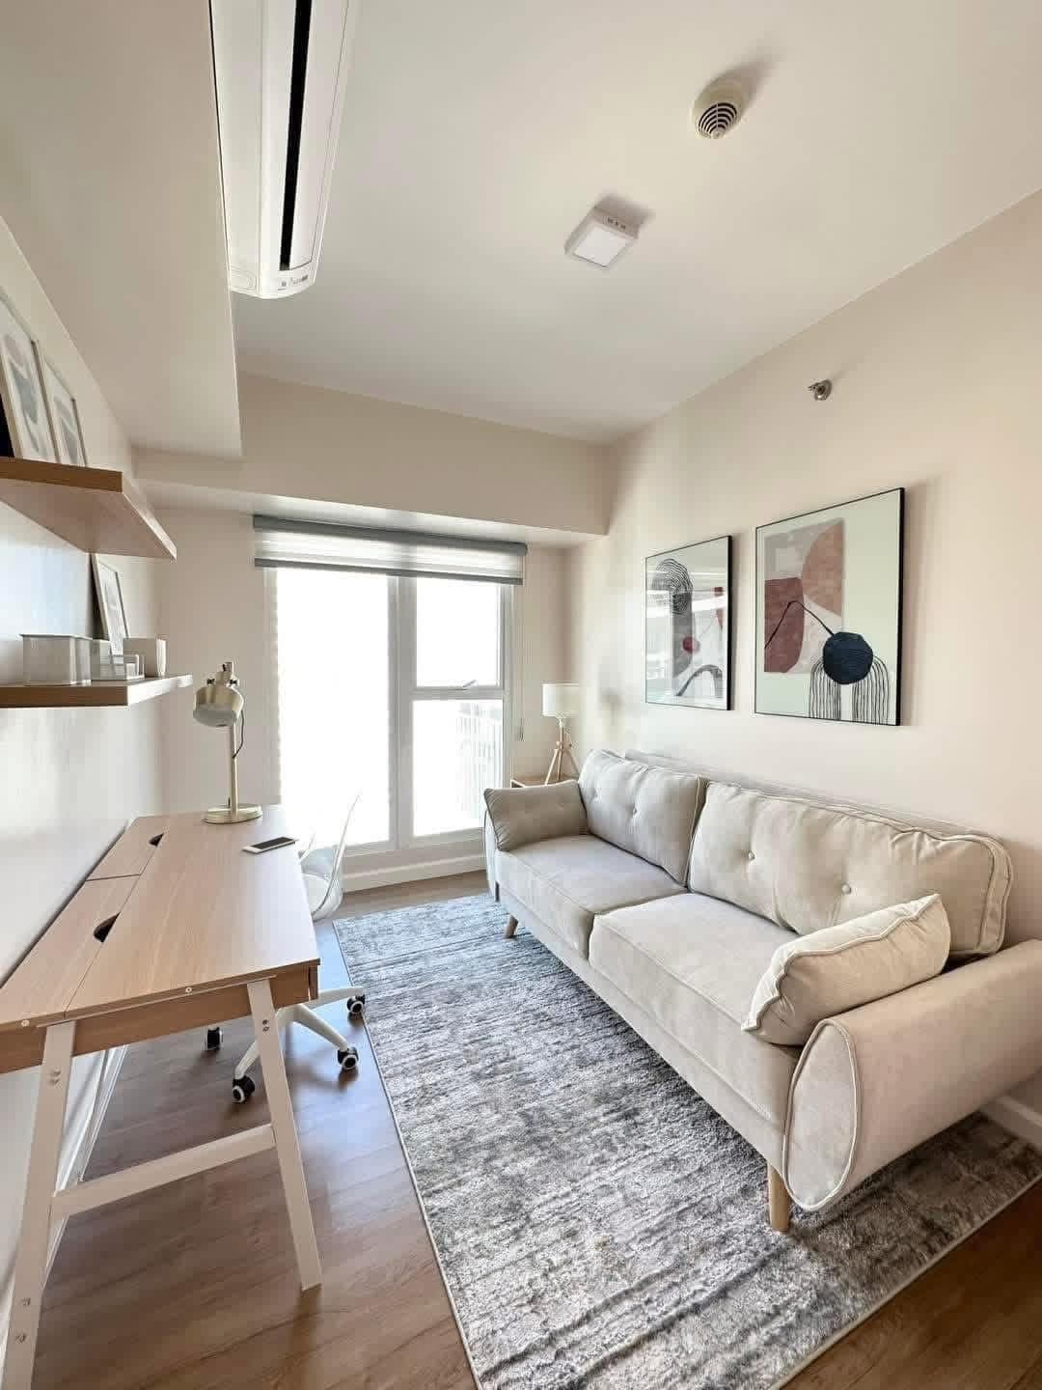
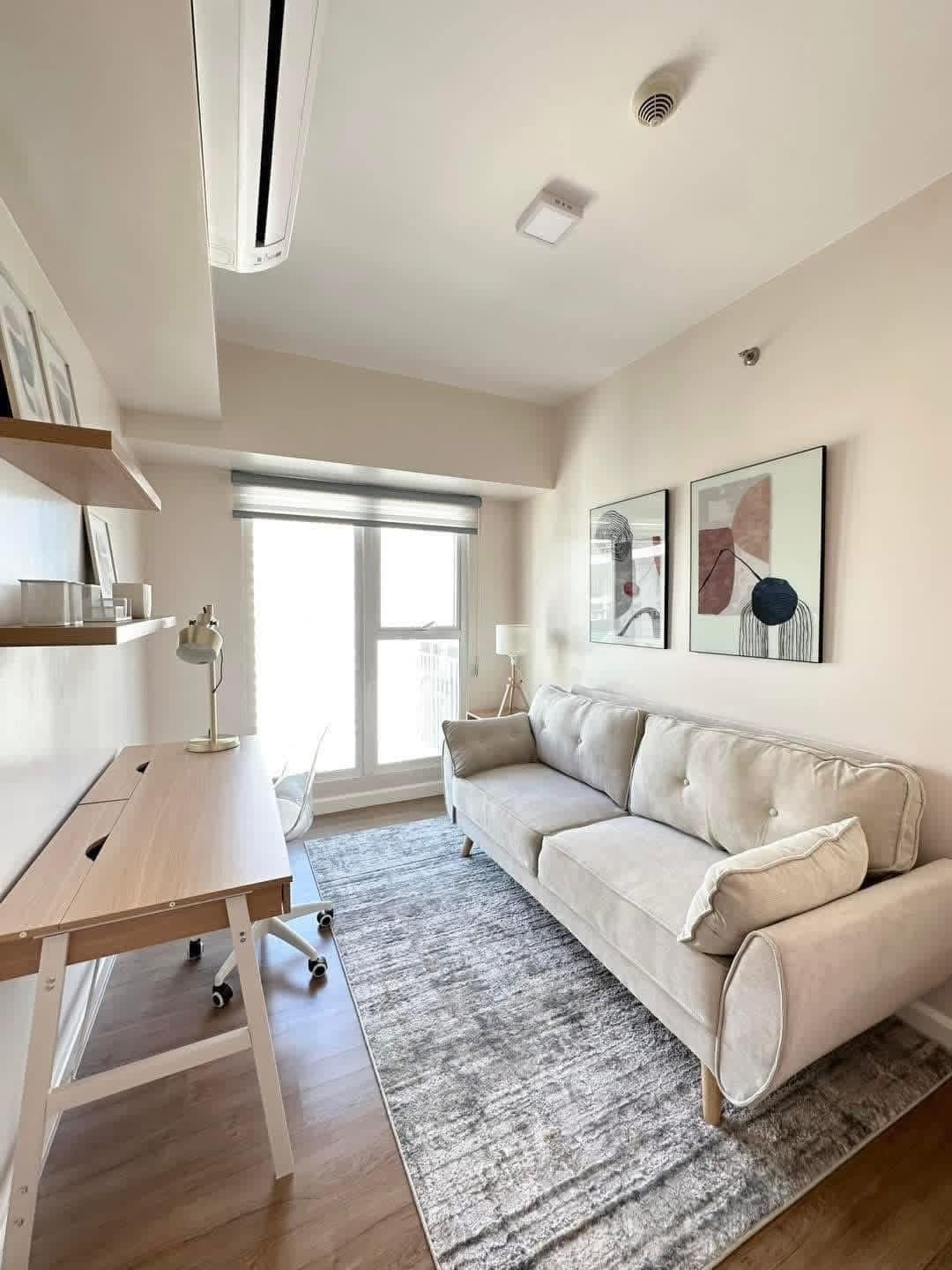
- cell phone (271, 844)
